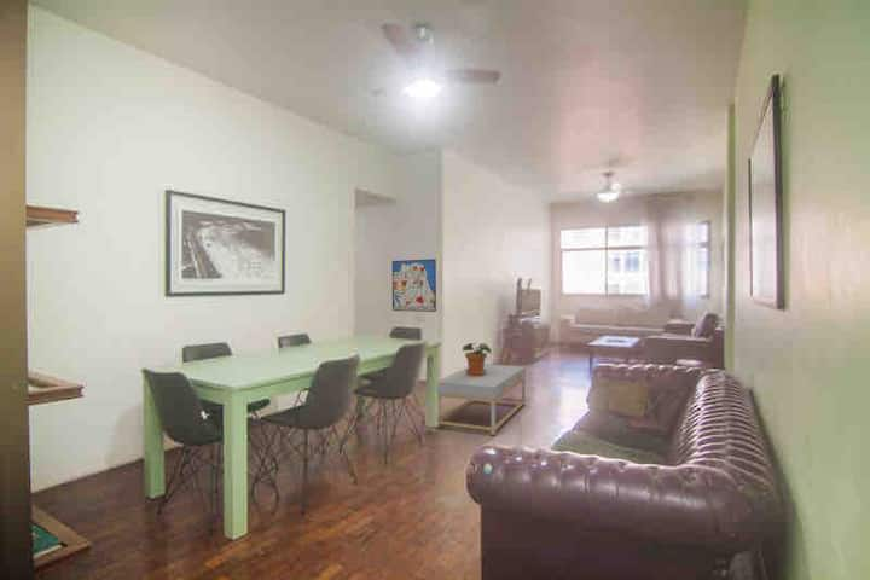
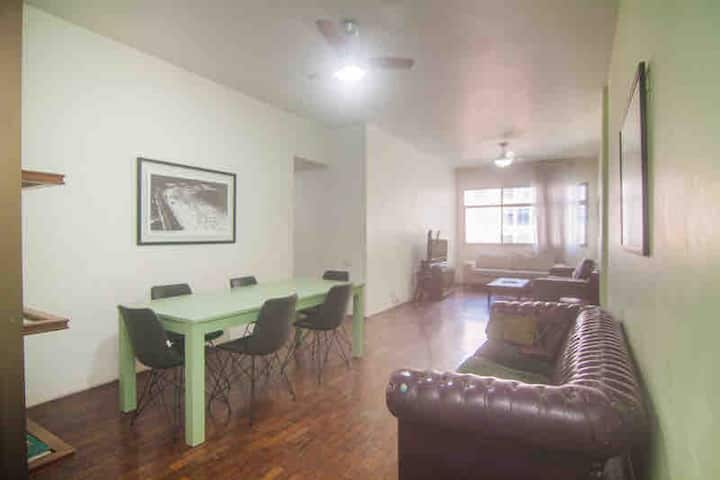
- wall art (413, 285)
- potted plant (476, 359)
- coffee table (485, 394)
